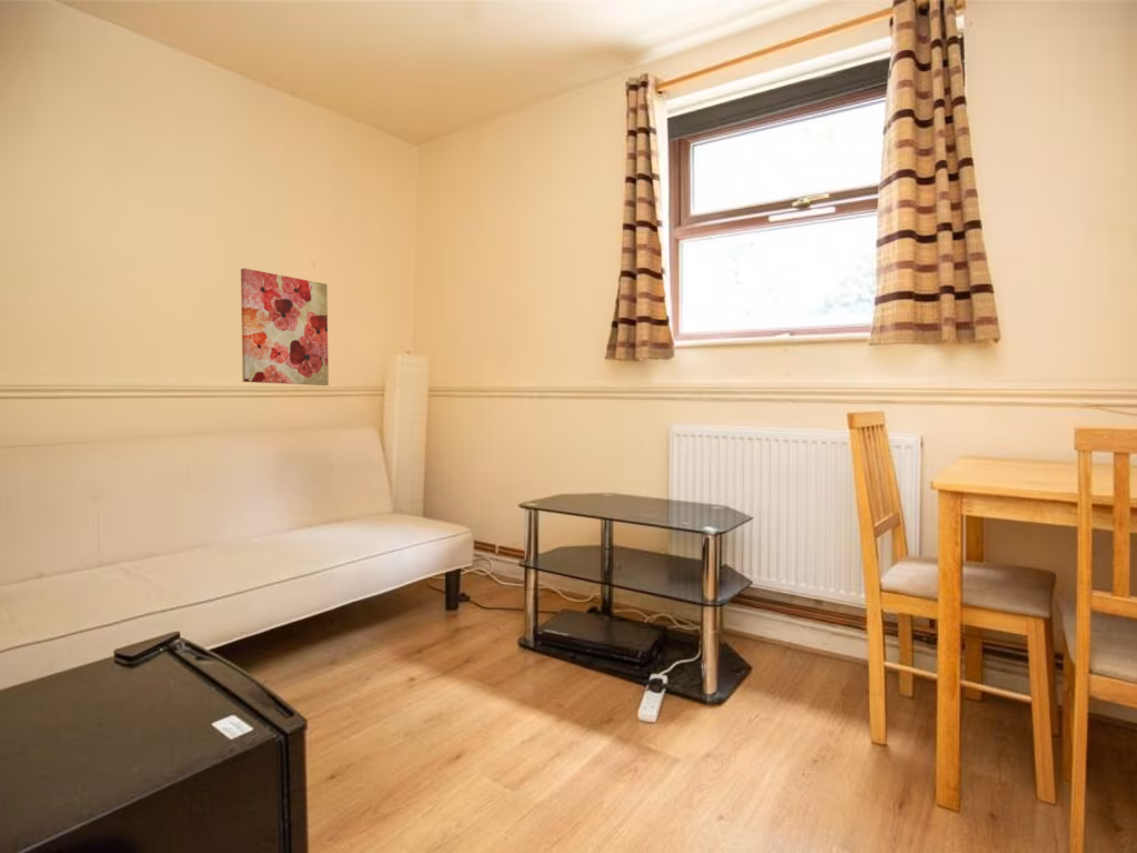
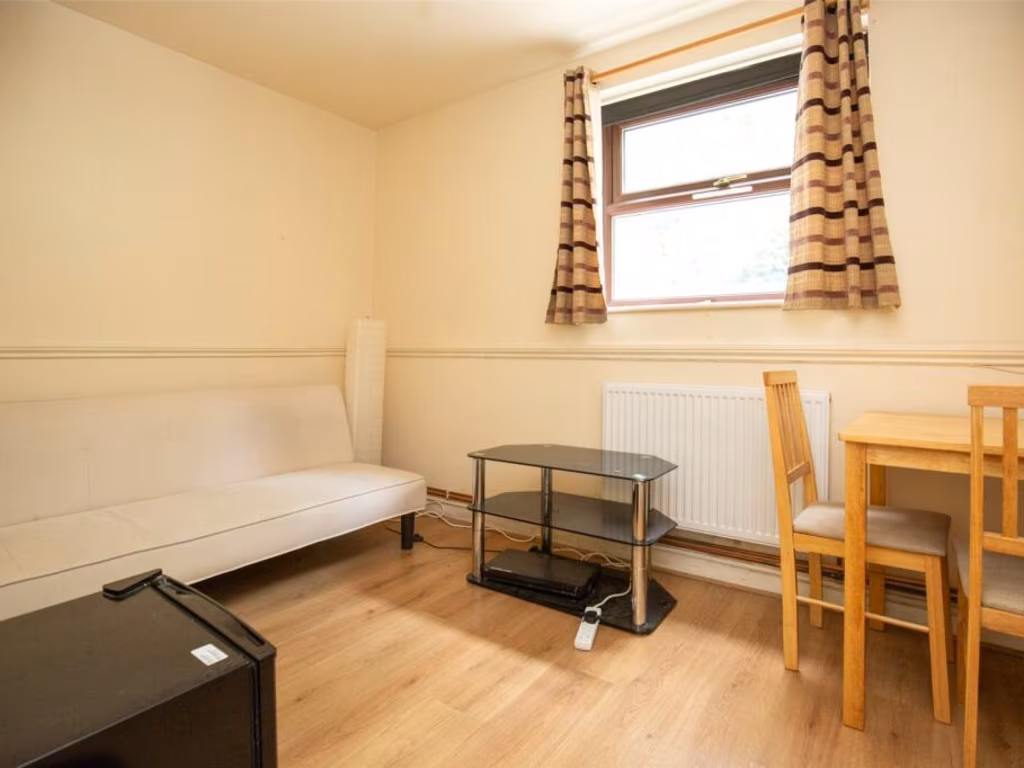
- wall art (286, 330)
